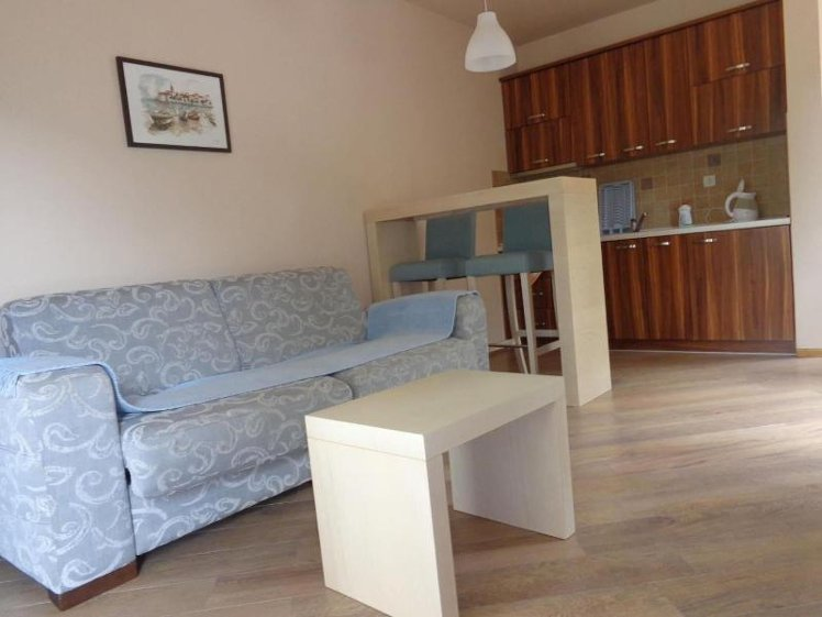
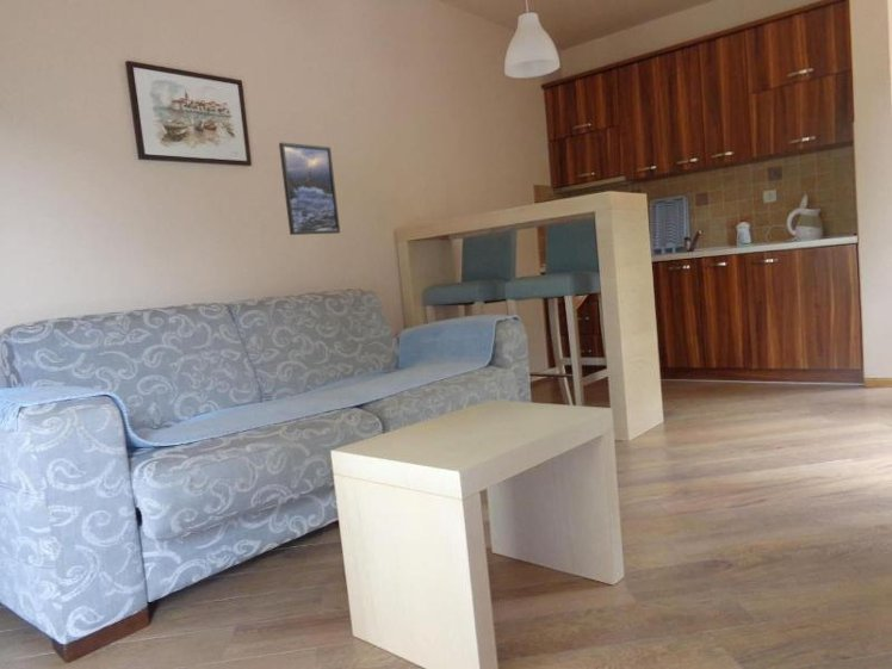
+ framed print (310, 190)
